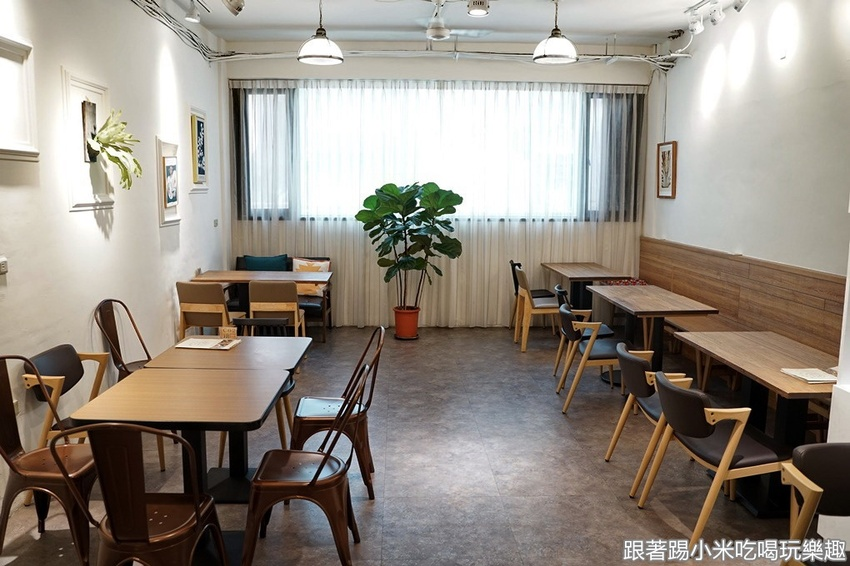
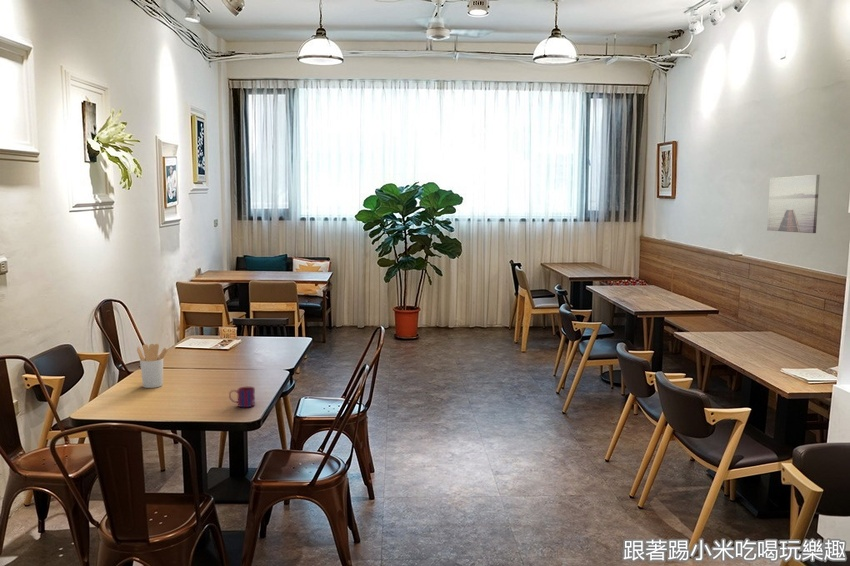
+ wall art (791, 204)
+ mug (242, 396)
+ utensil holder (151, 364)
